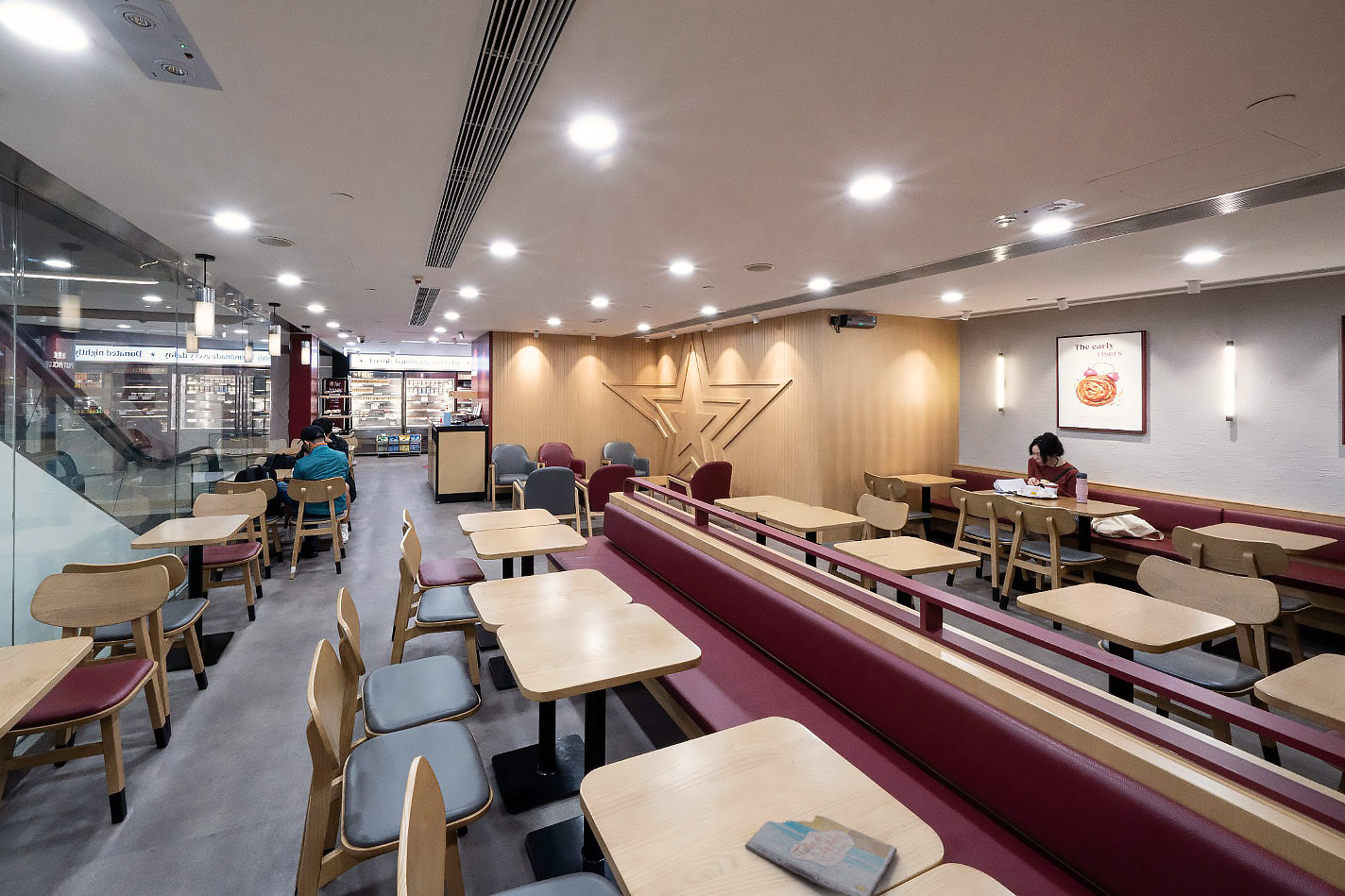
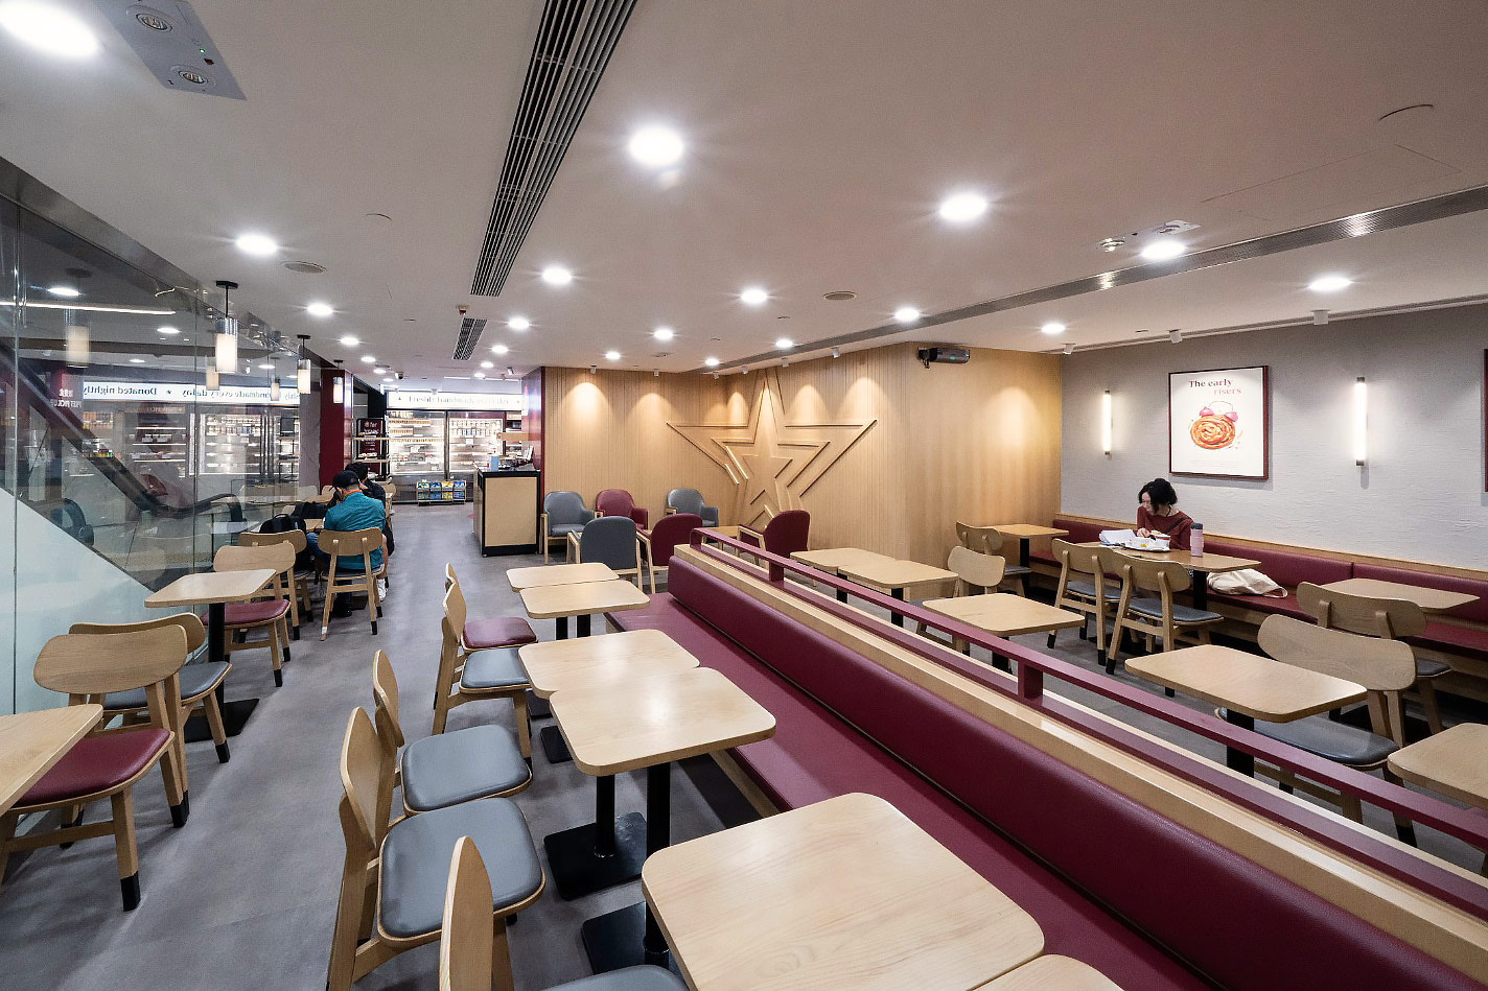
- book (820, 845)
